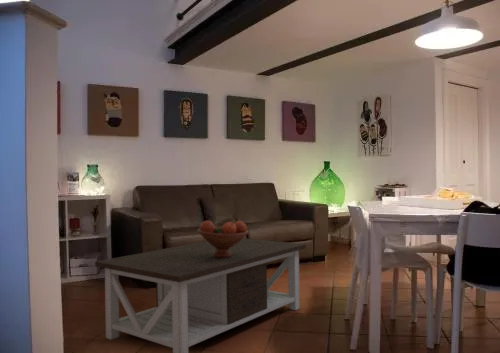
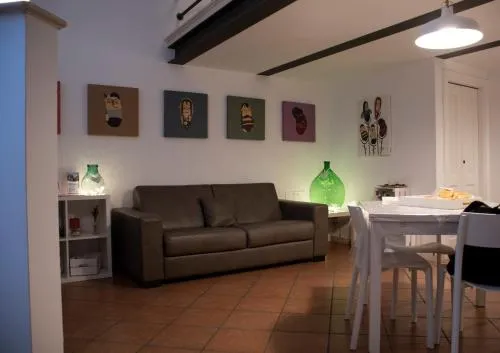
- fruit bowl (221, 237)
- coffee table (210, 286)
